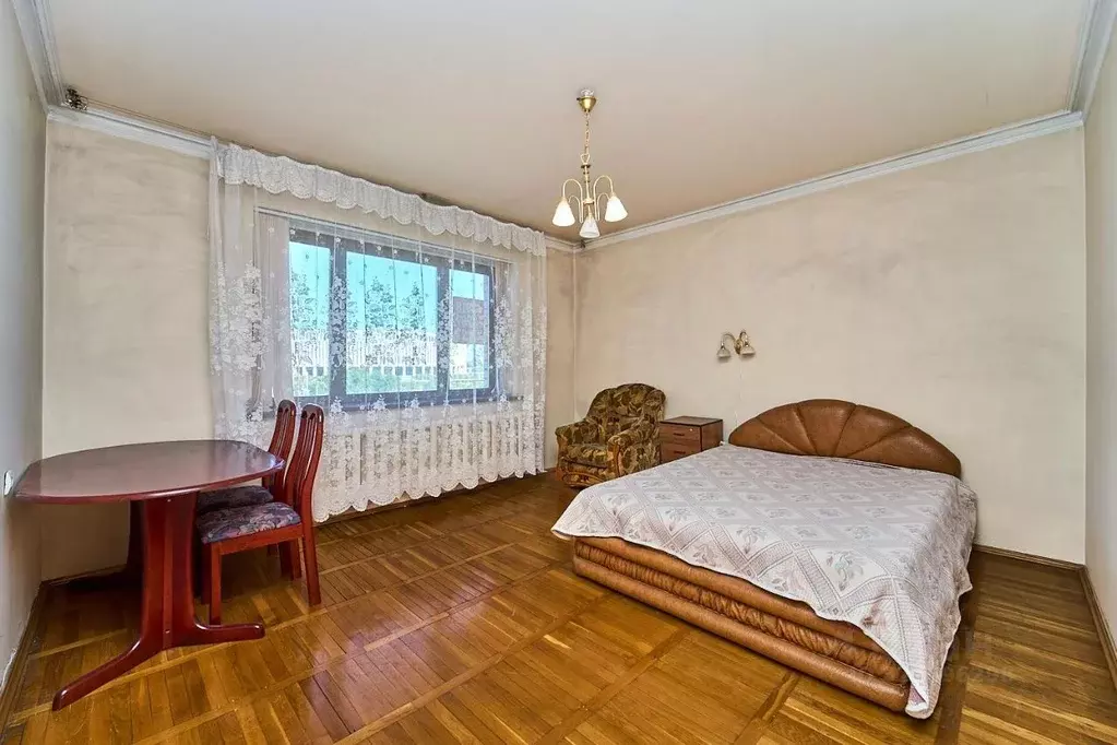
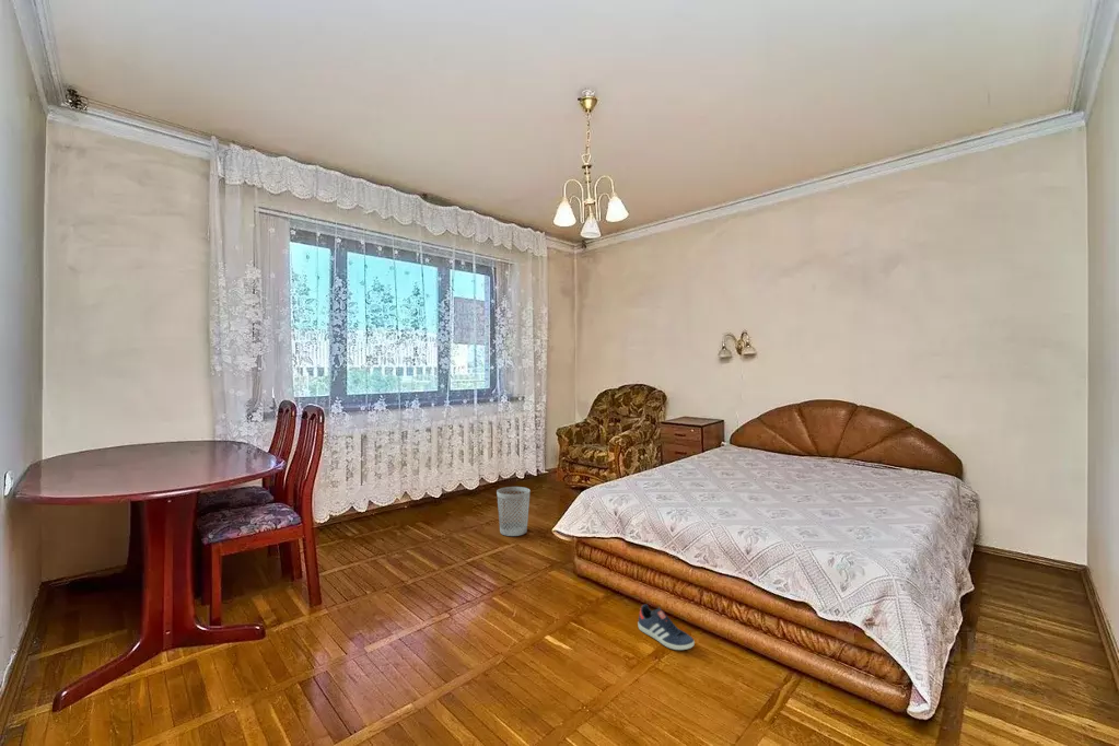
+ sneaker (664, 625)
+ wastebasket (513, 511)
